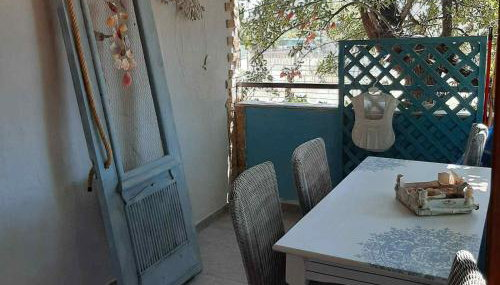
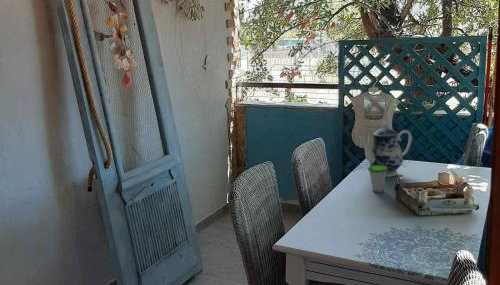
+ teapot (385, 148)
+ cup (377, 174)
